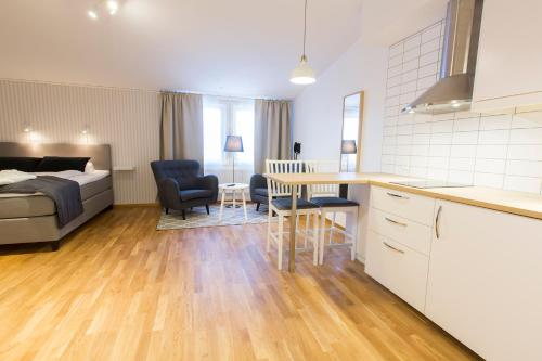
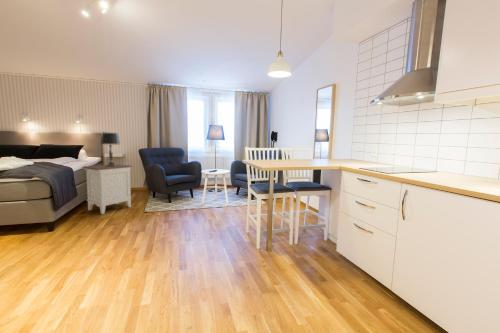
+ table lamp (110, 149)
+ nightstand (108, 187)
